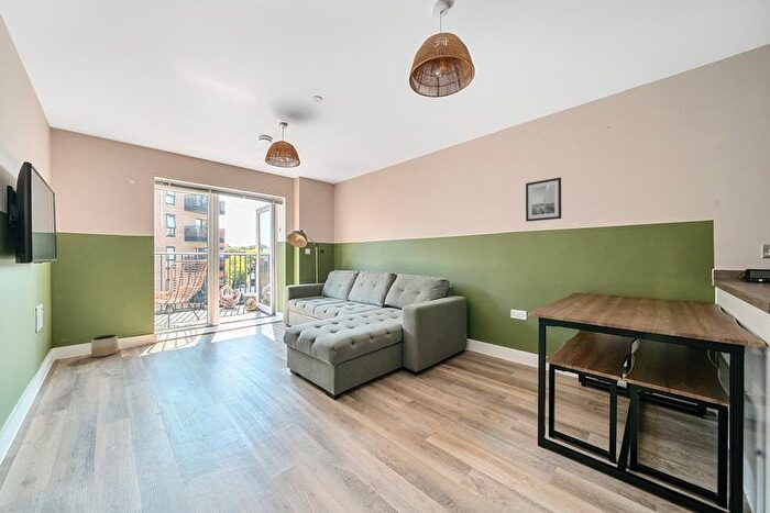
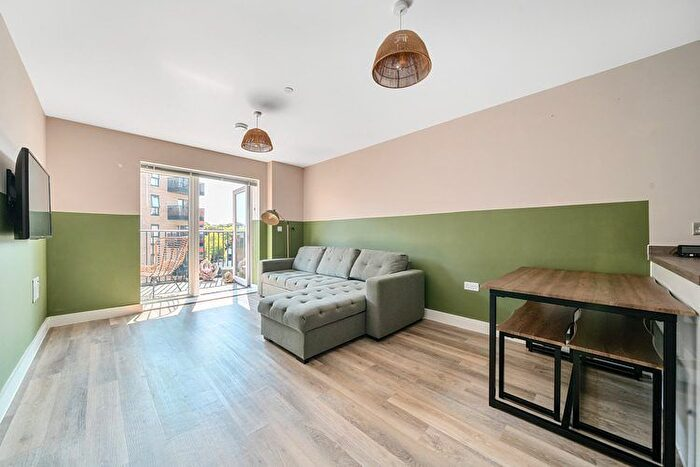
- planter (105, 345)
- wall art (542, 200)
